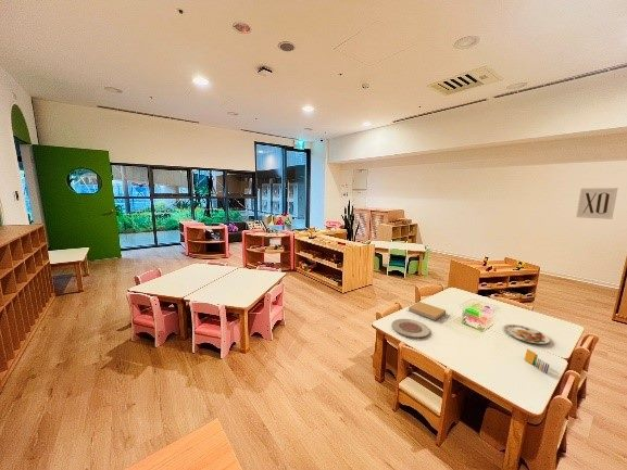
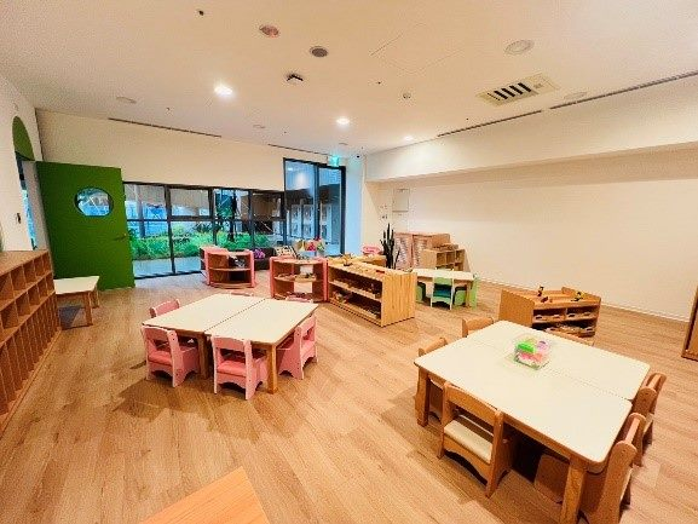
- wall art (595, 203)
- plate (525, 333)
- plate (410, 327)
- crayon (536, 359)
- book (426, 309)
